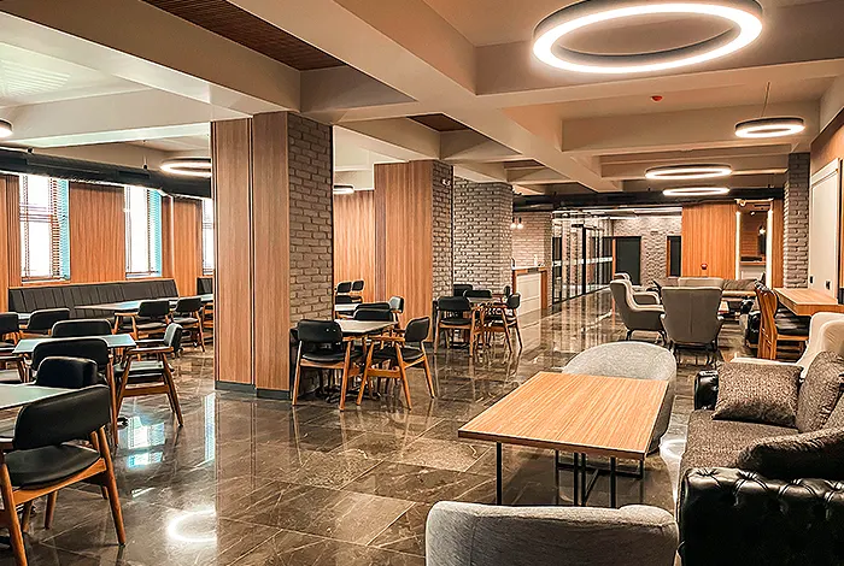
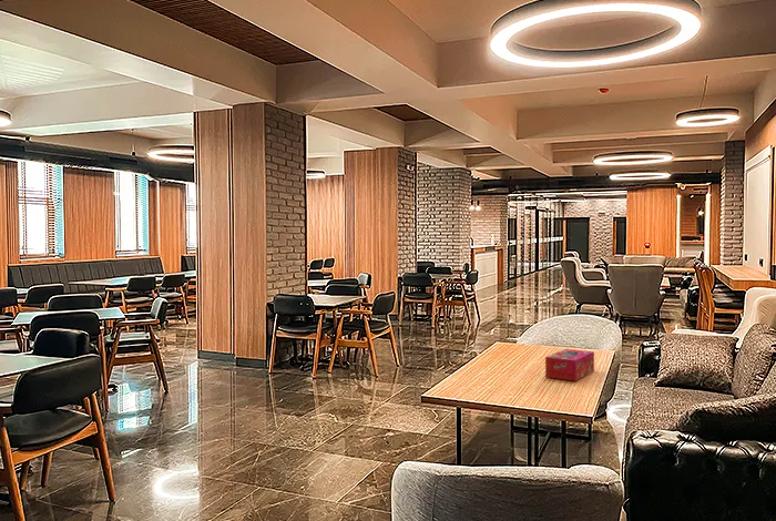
+ tissue box (570, 364)
